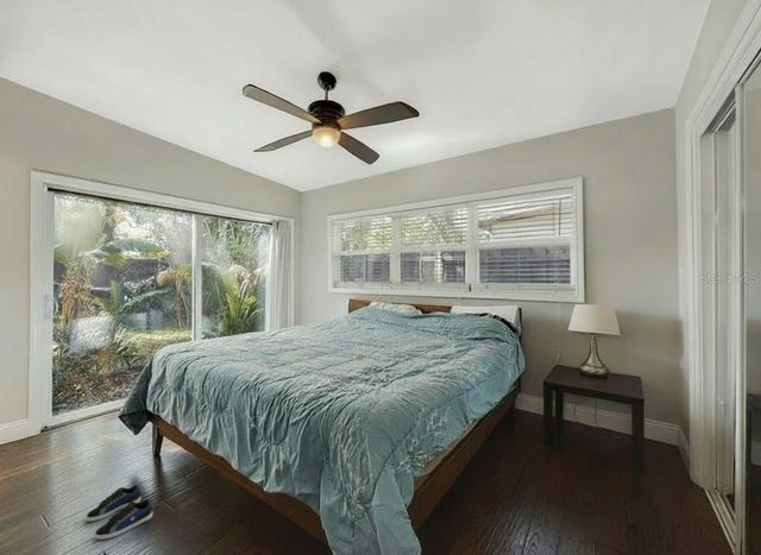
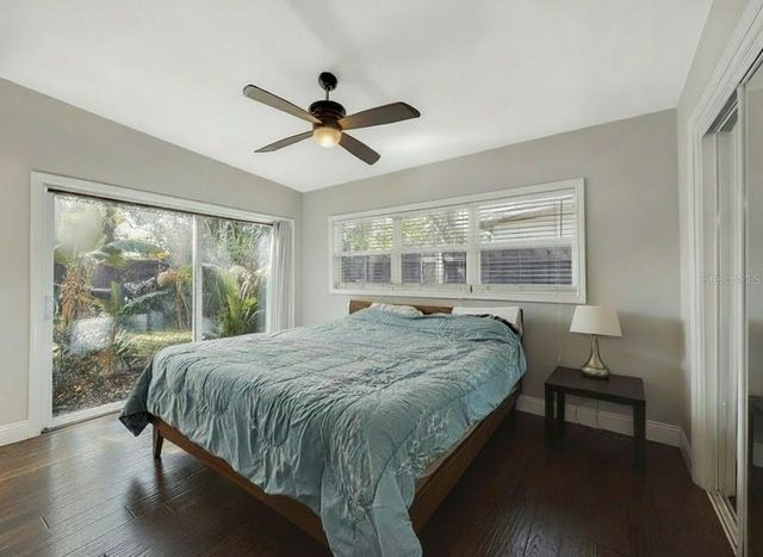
- shoe (119, 507)
